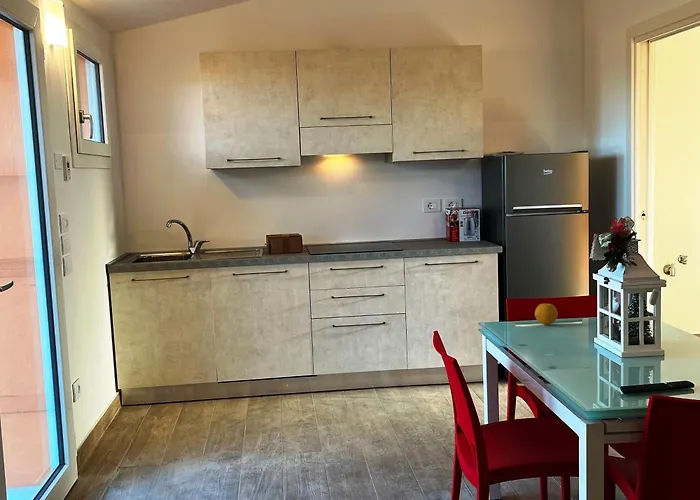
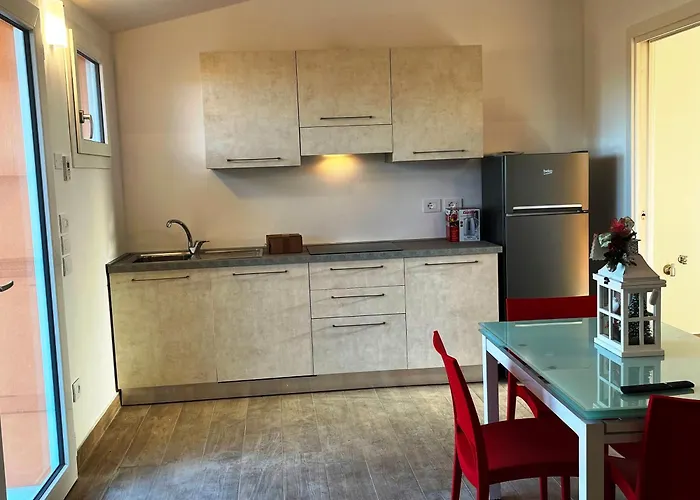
- fruit (546, 313)
